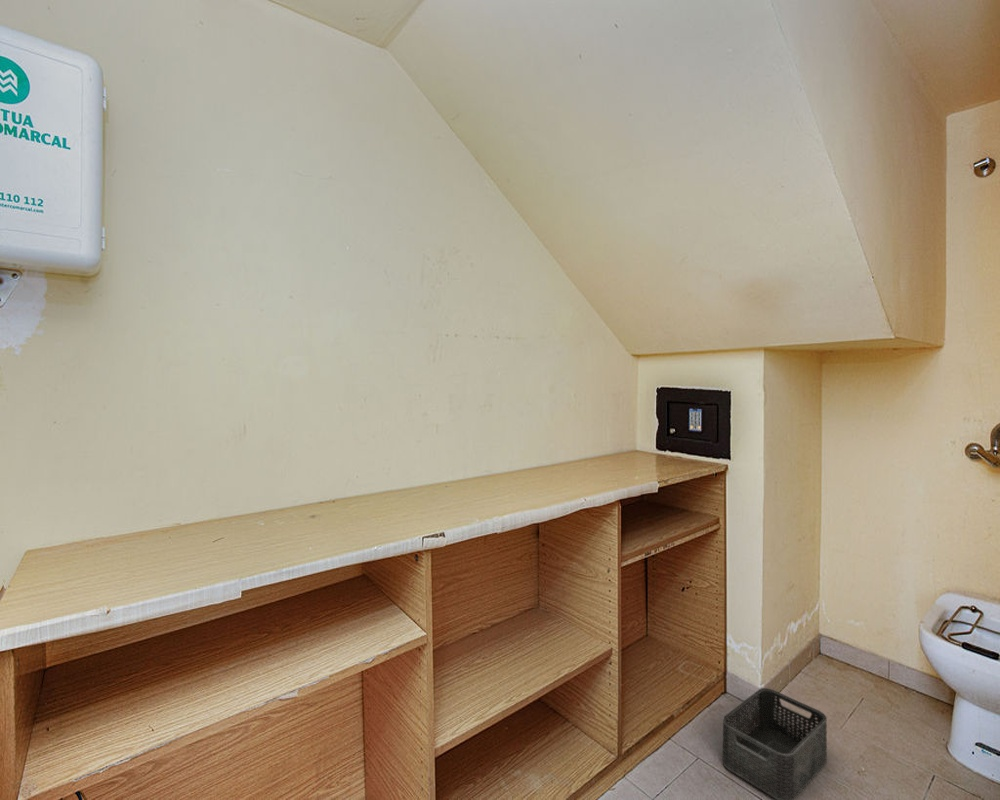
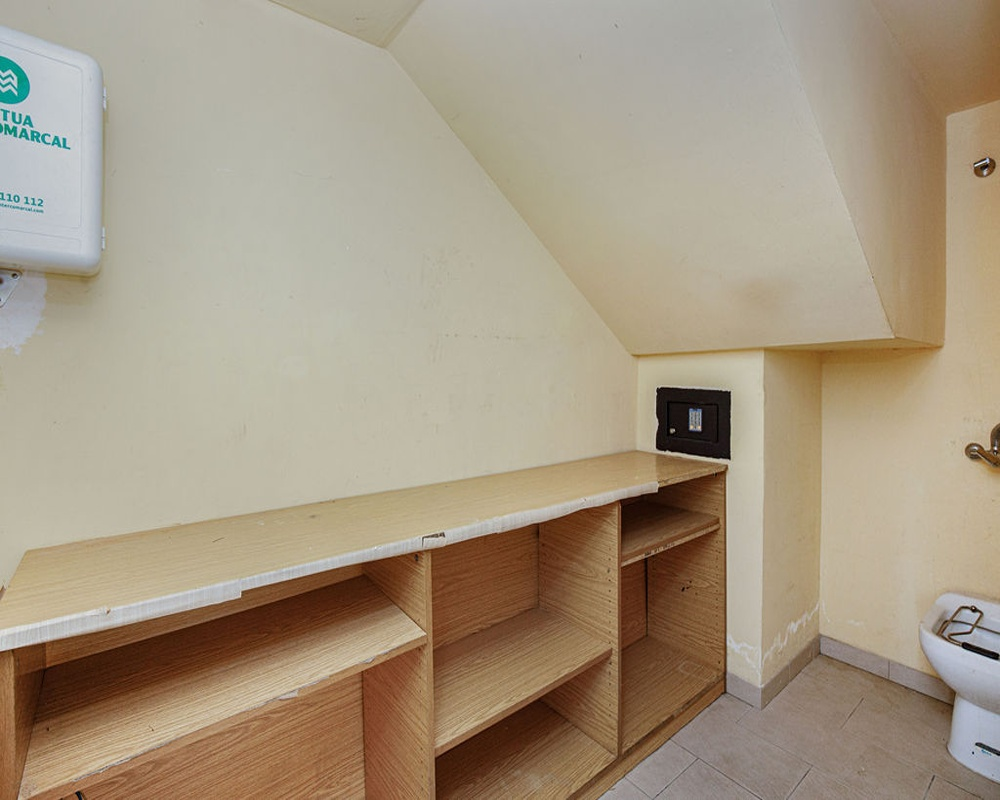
- storage bin (774, 739)
